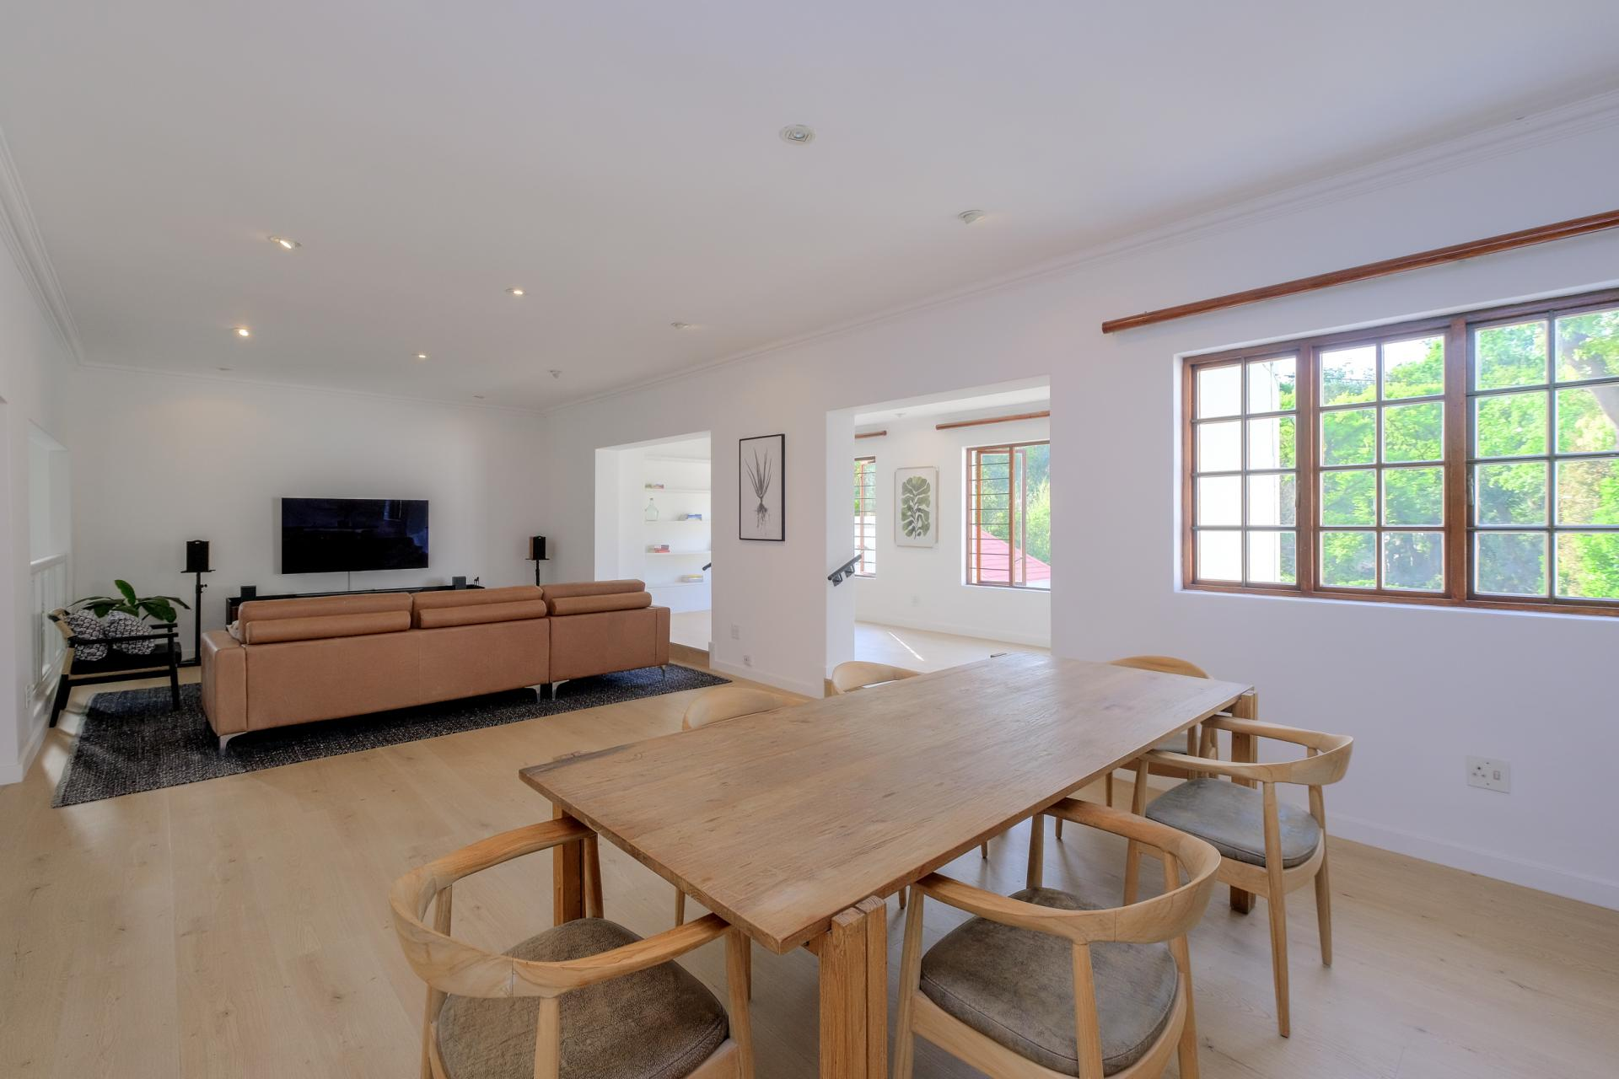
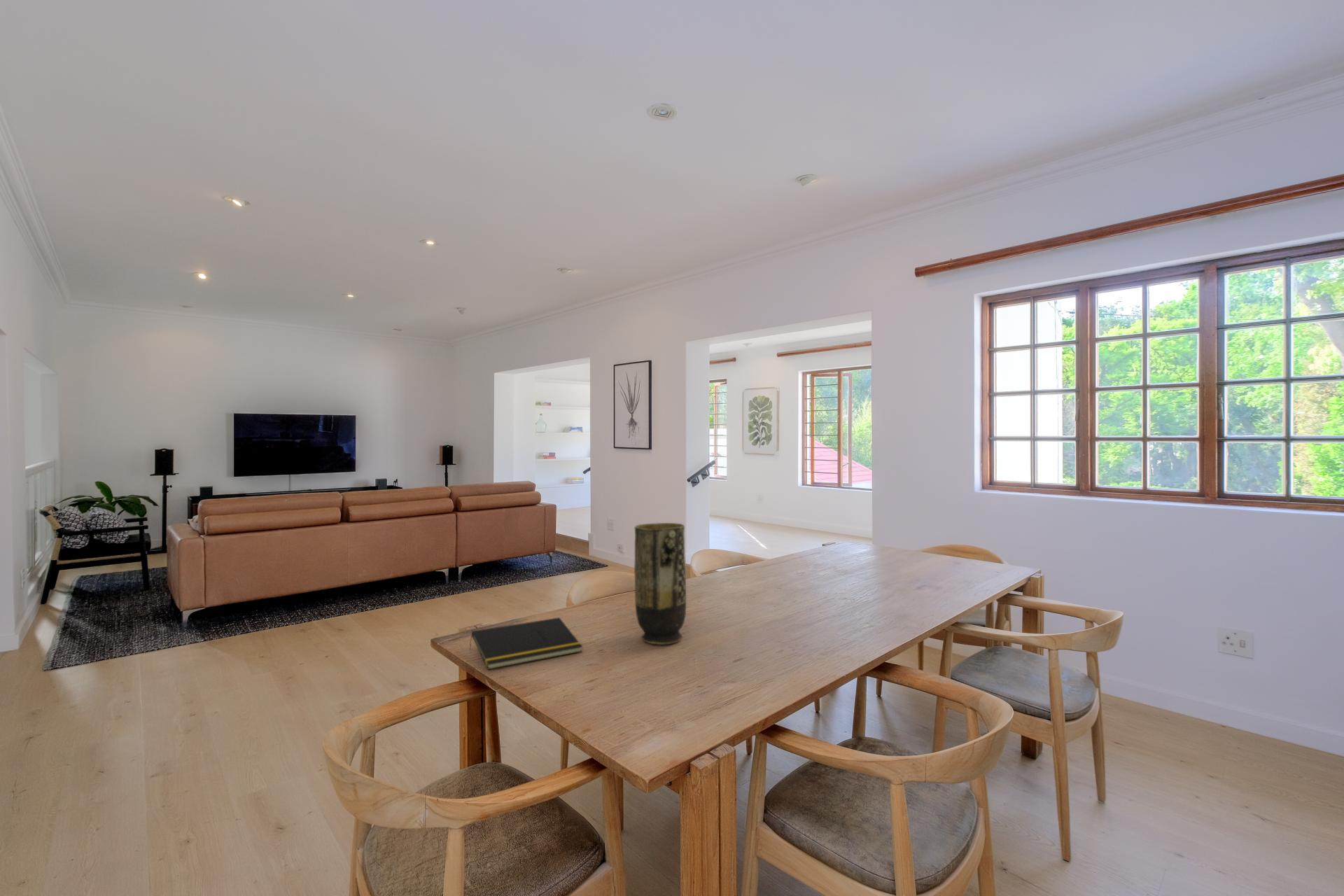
+ notepad (526, 641)
+ vase (661, 582)
